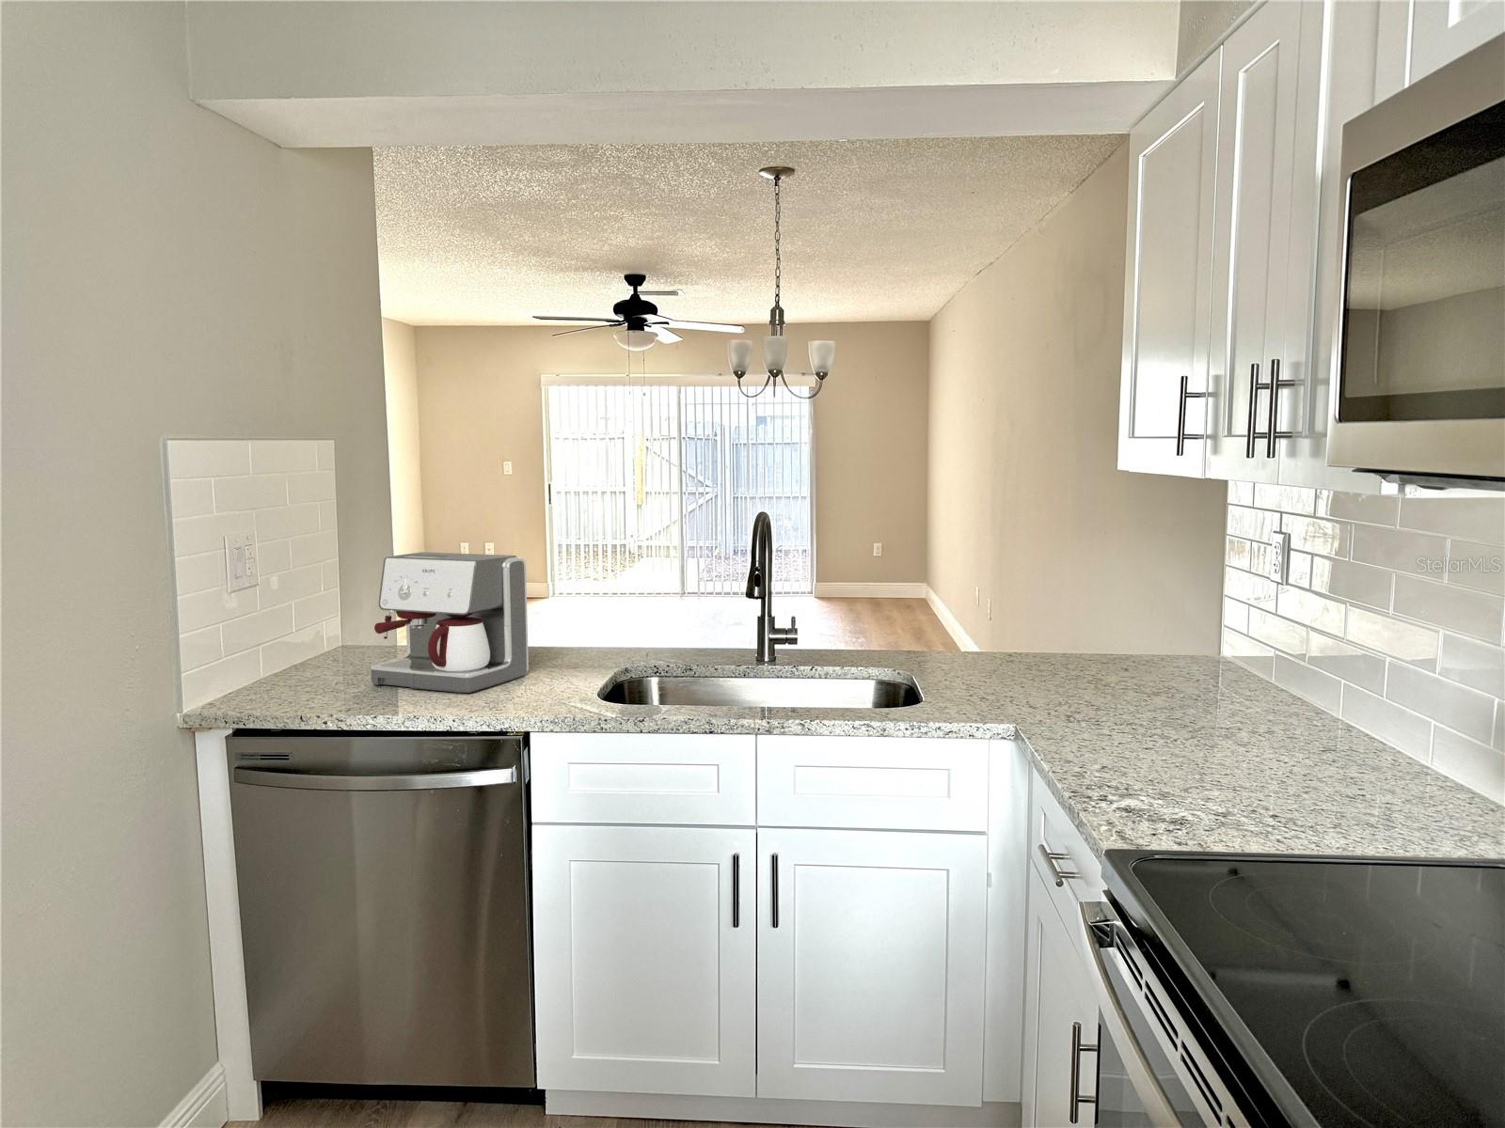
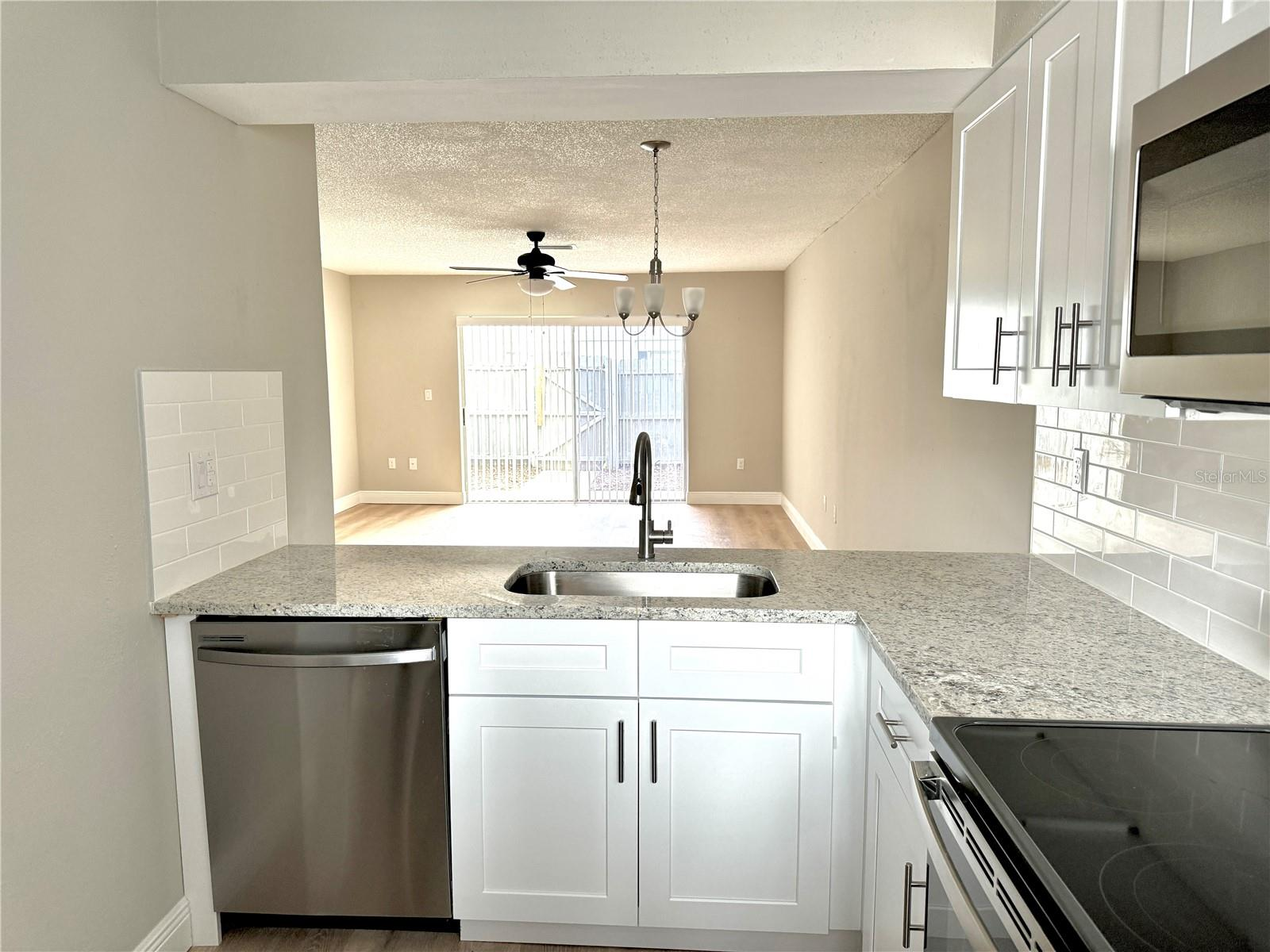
- coffee maker (449, 617)
